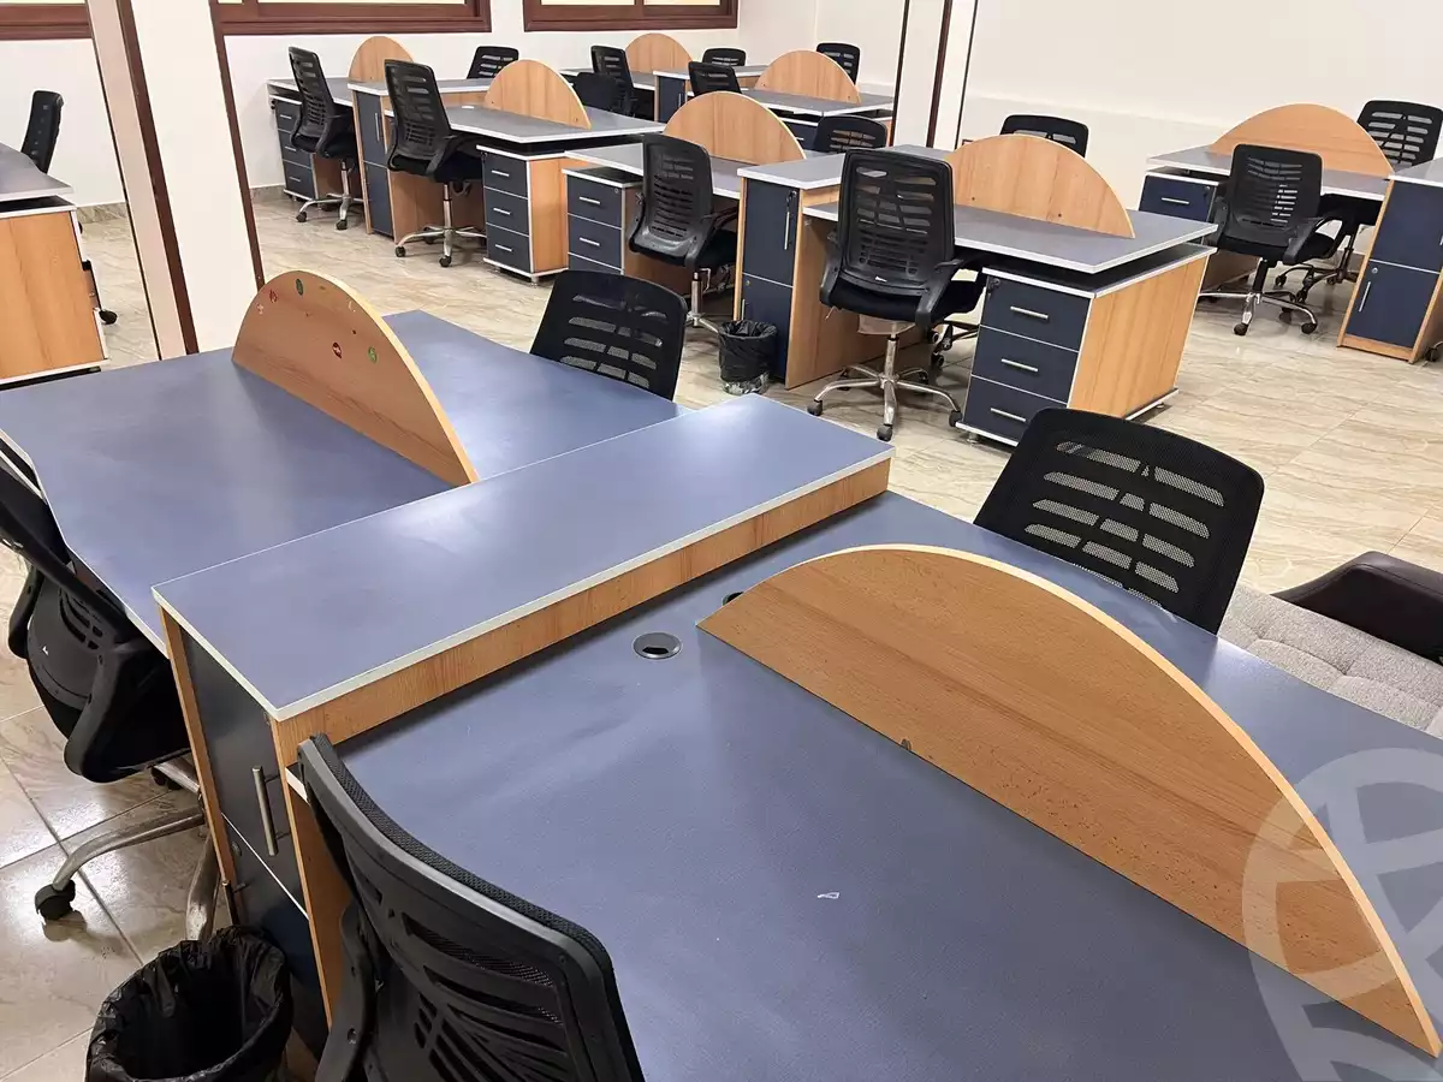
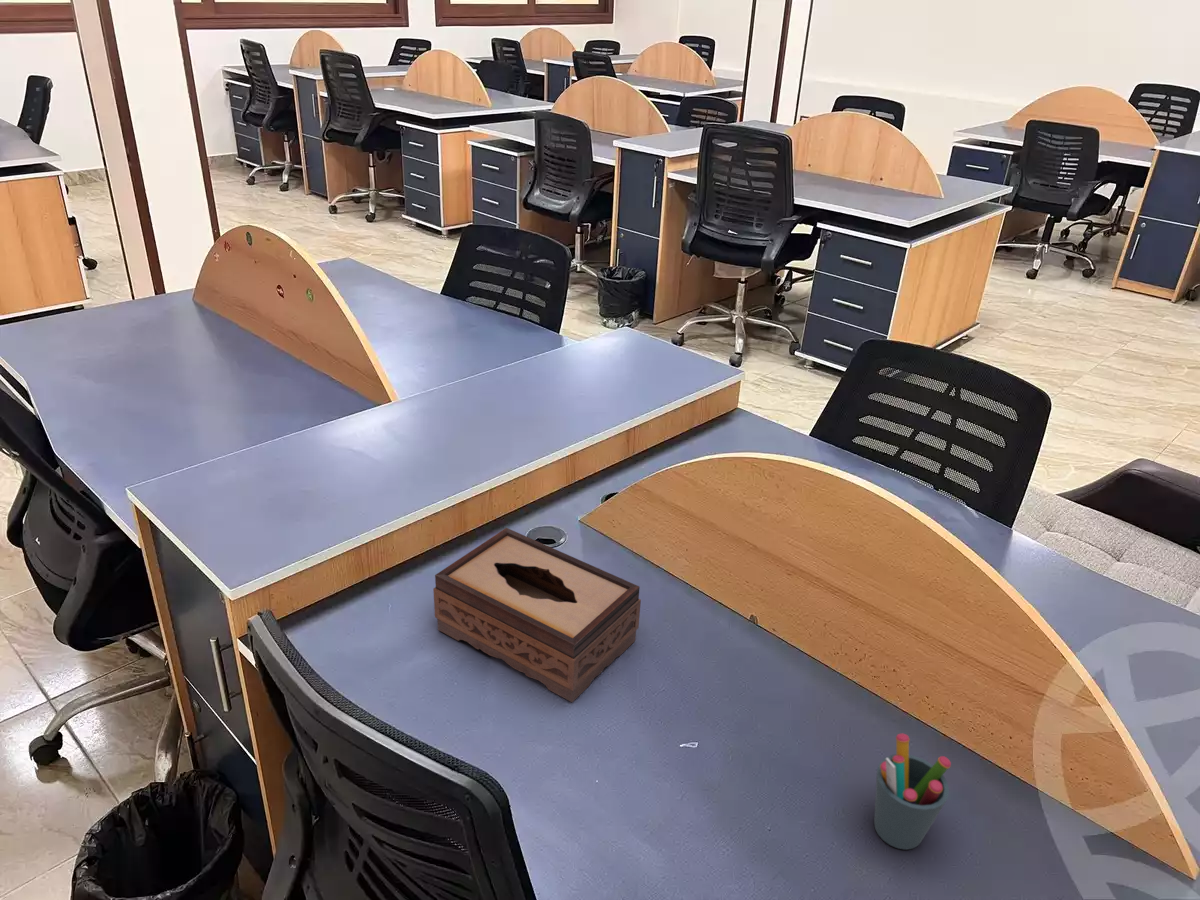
+ pen holder (908, 791)
+ tissue box (536, 608)
